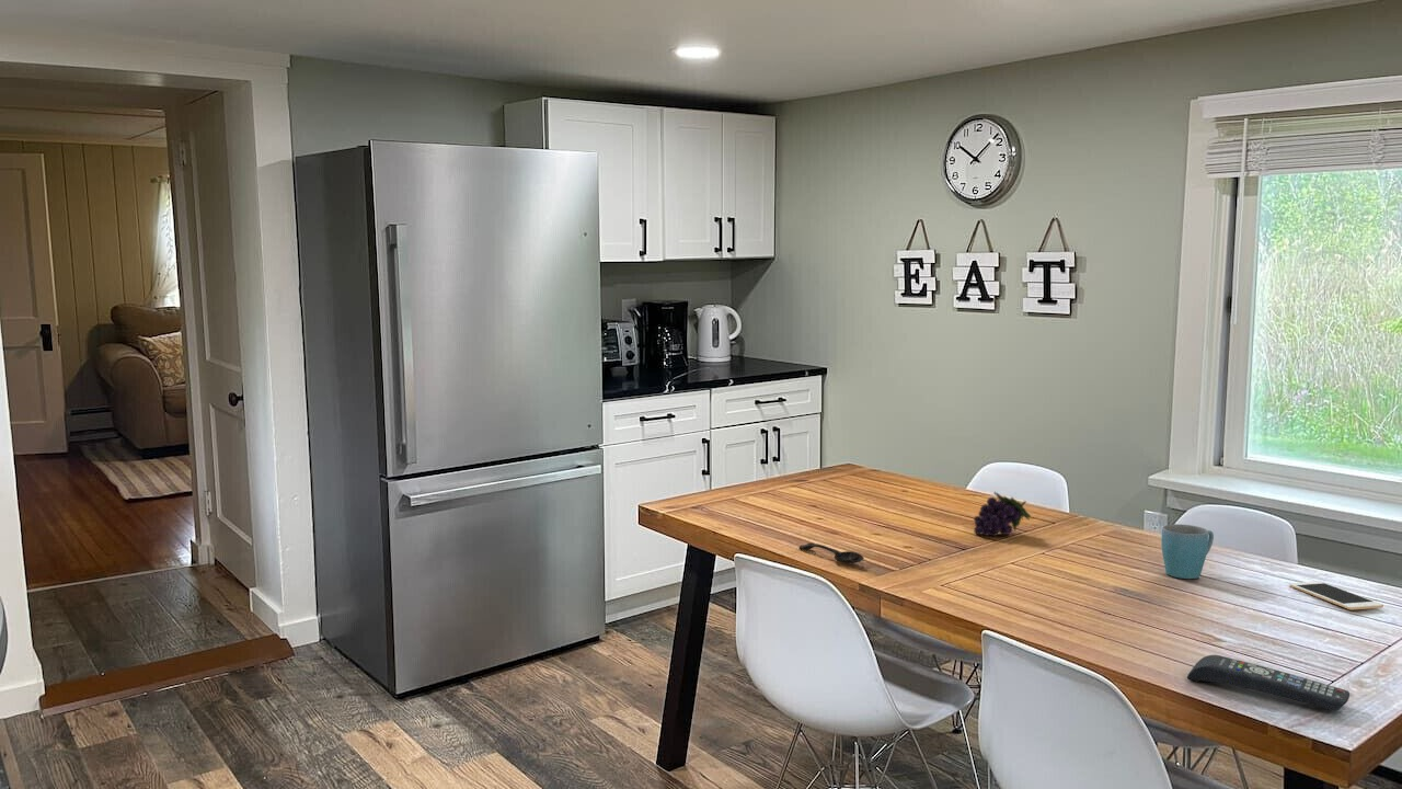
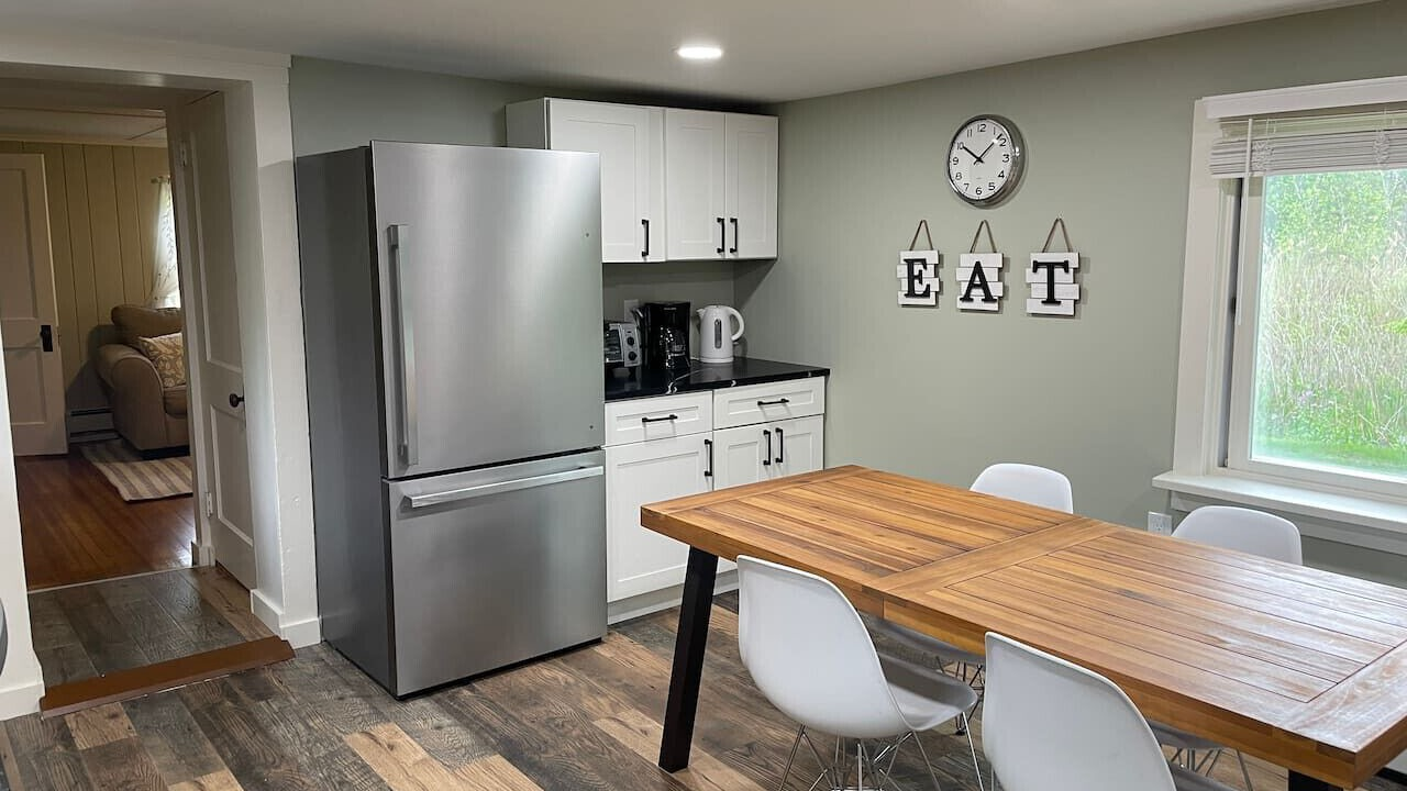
- fruit (1002, 513)
- cell phone (1334, 595)
- mug (1190, 550)
- spoon (831, 551)
- remote control (1266, 681)
